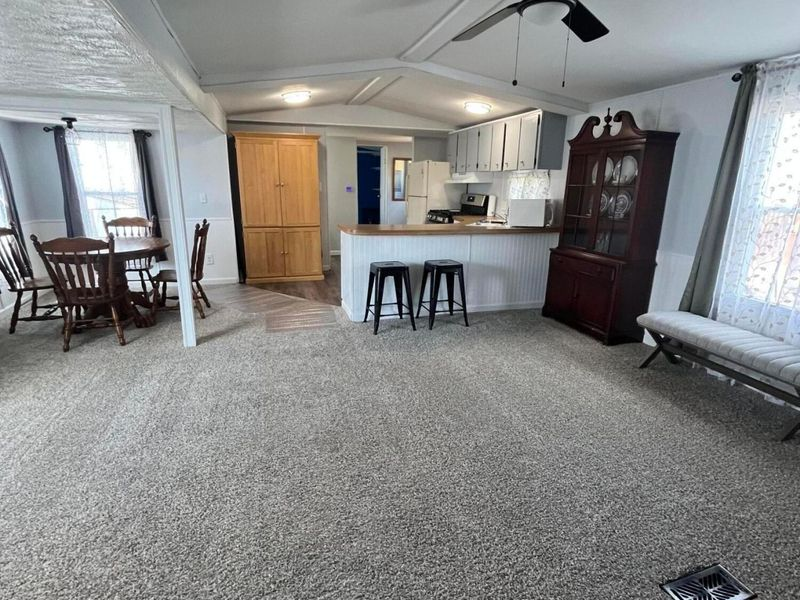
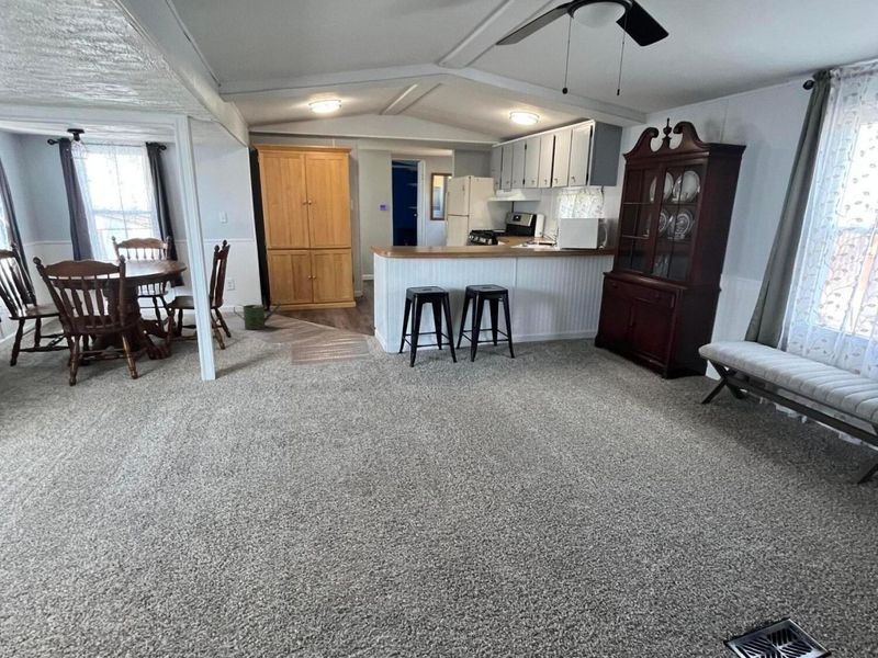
+ watering can (259, 314)
